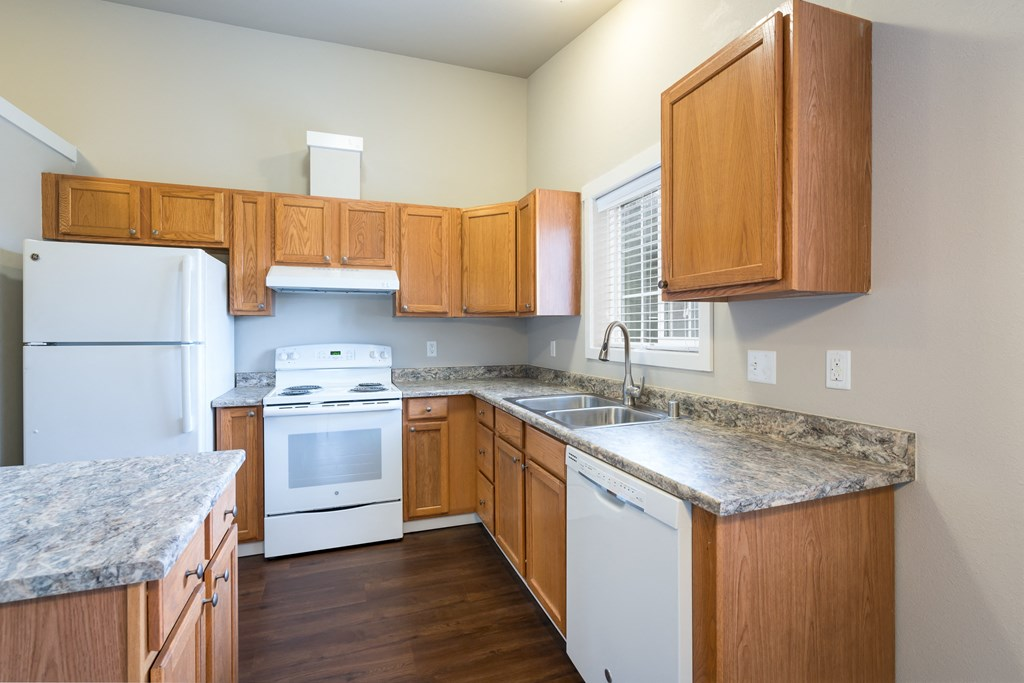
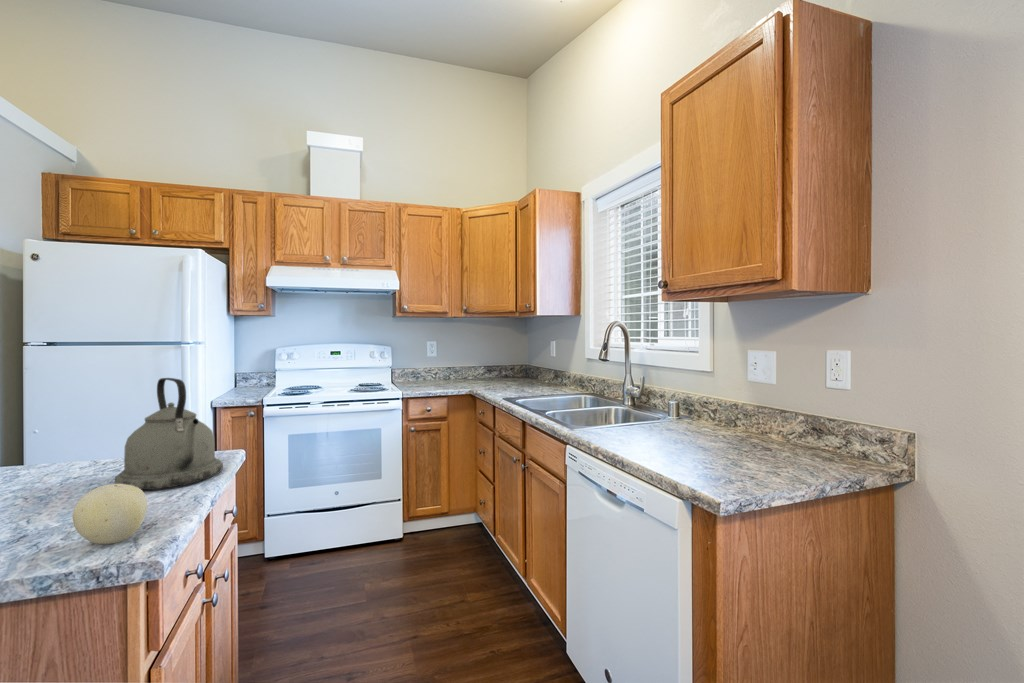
+ fruit (112, 512)
+ kettle (176, 428)
